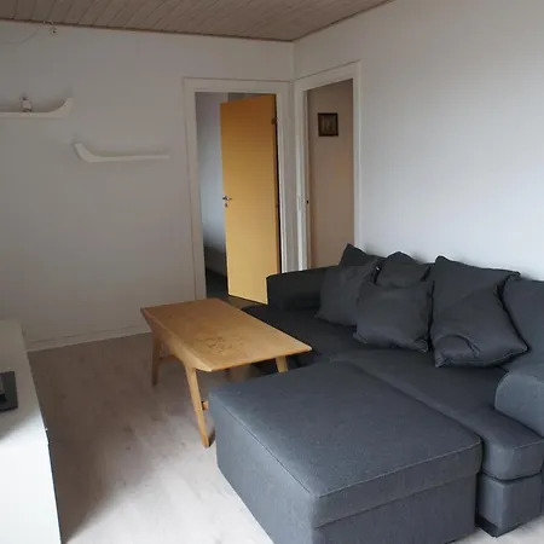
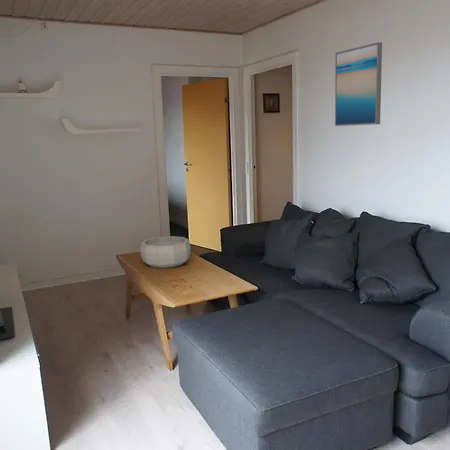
+ wall art (356, 87)
+ decorative bowl (165, 252)
